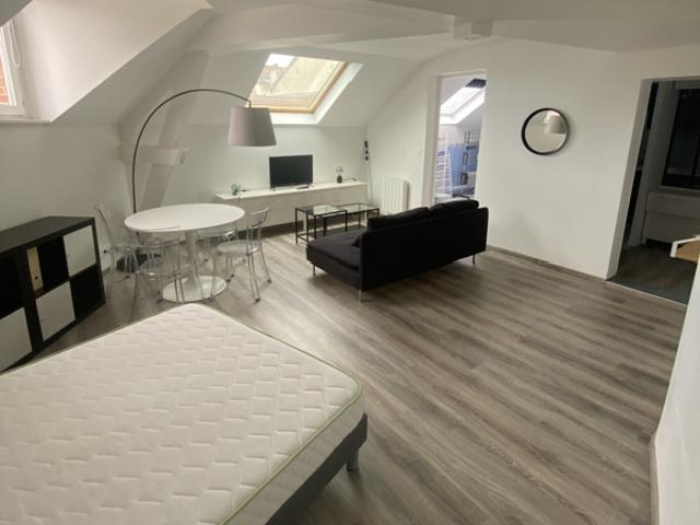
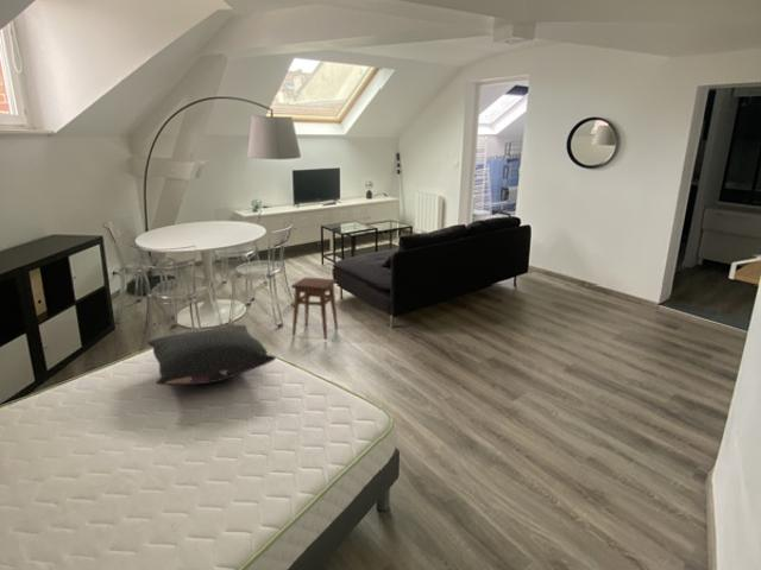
+ pillow (209, 350)
+ stool (315, 304)
